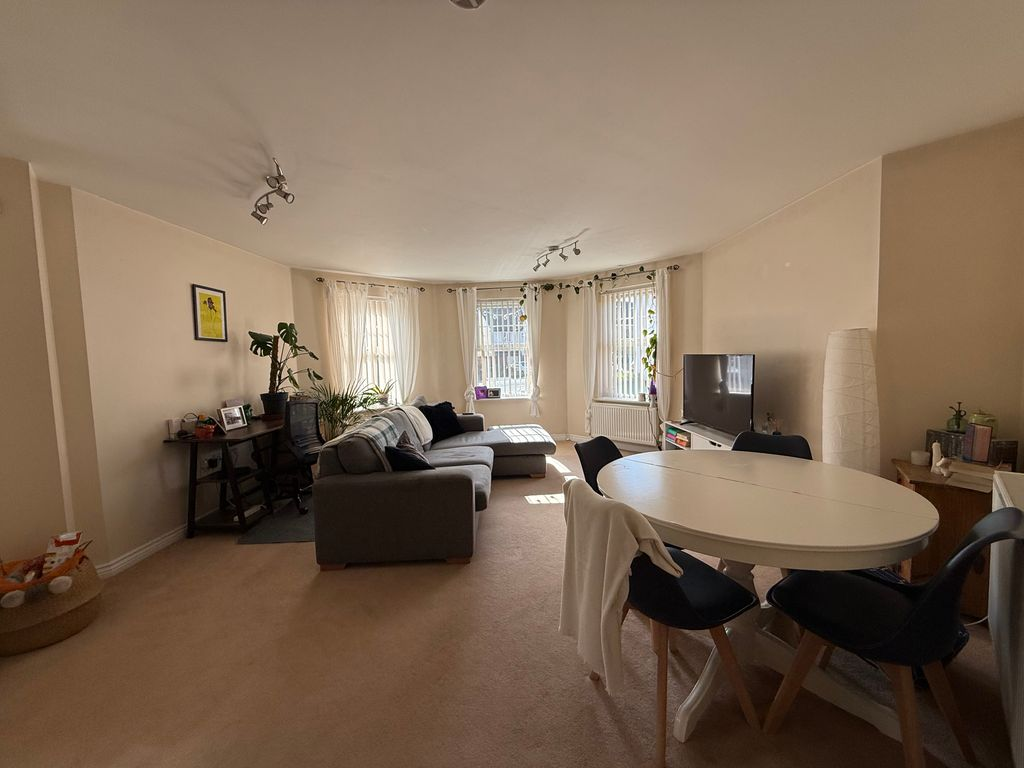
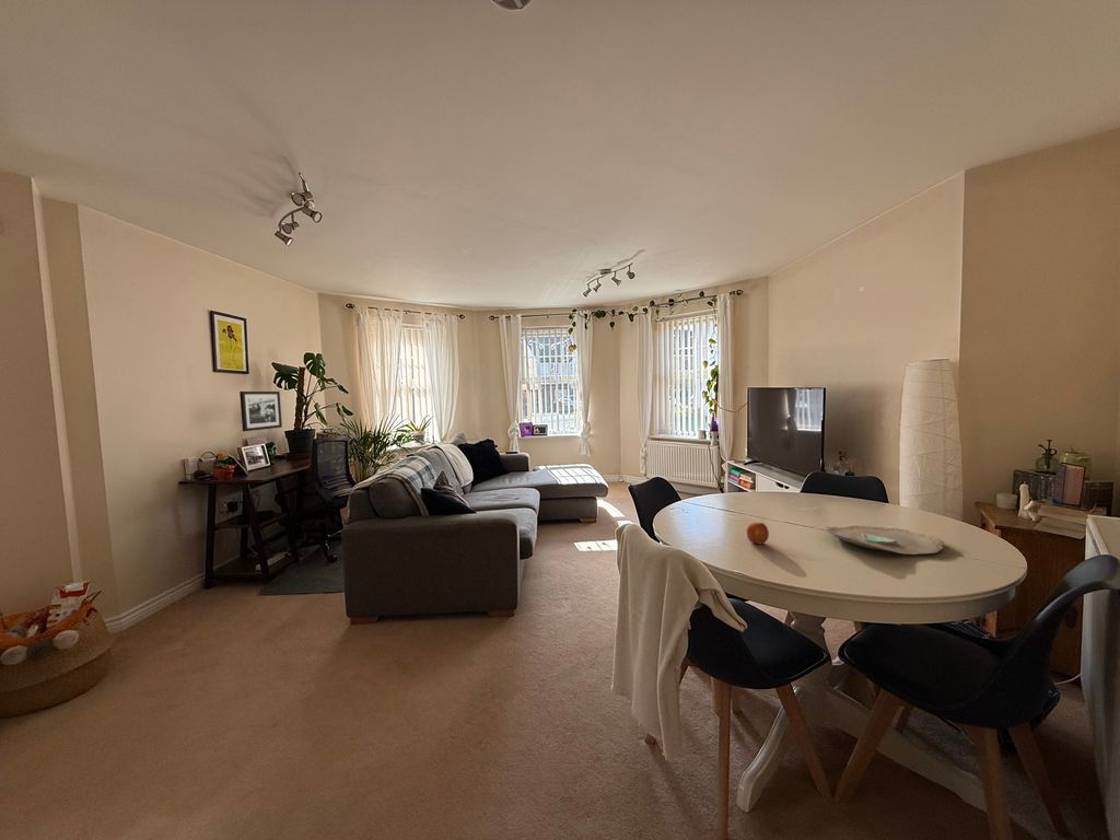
+ fruit (757, 532)
+ decorative bowl (878, 534)
+ picture frame (261, 410)
